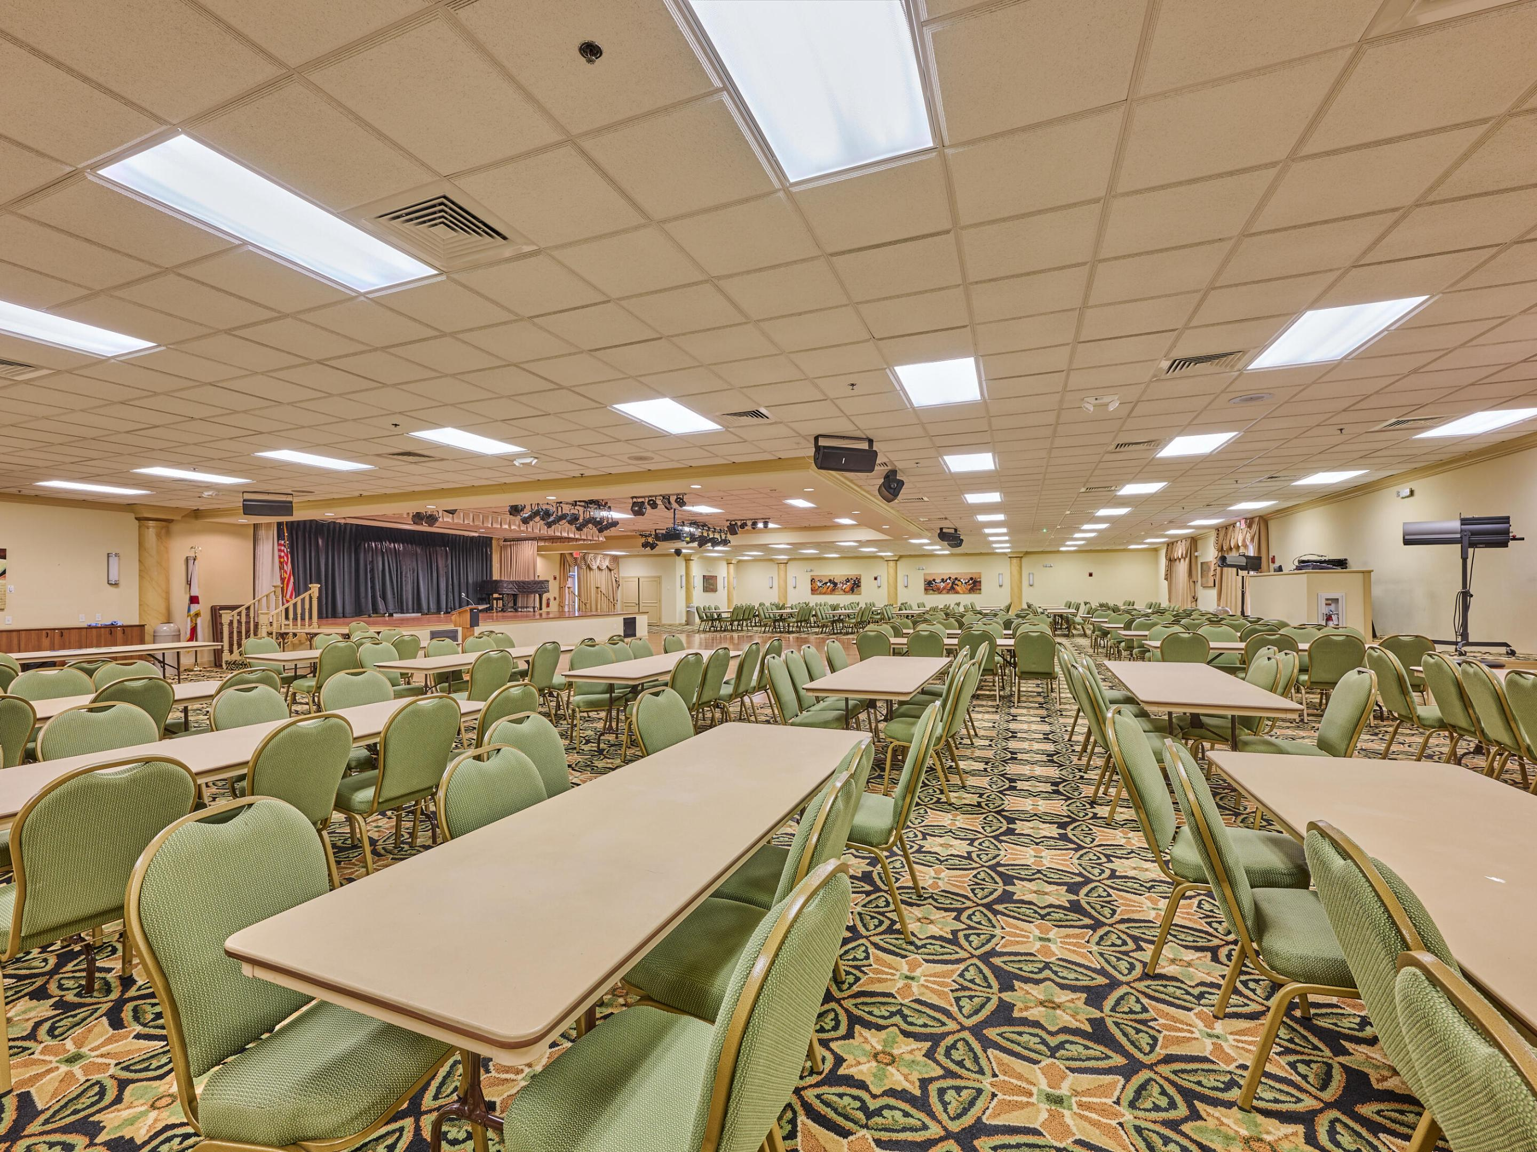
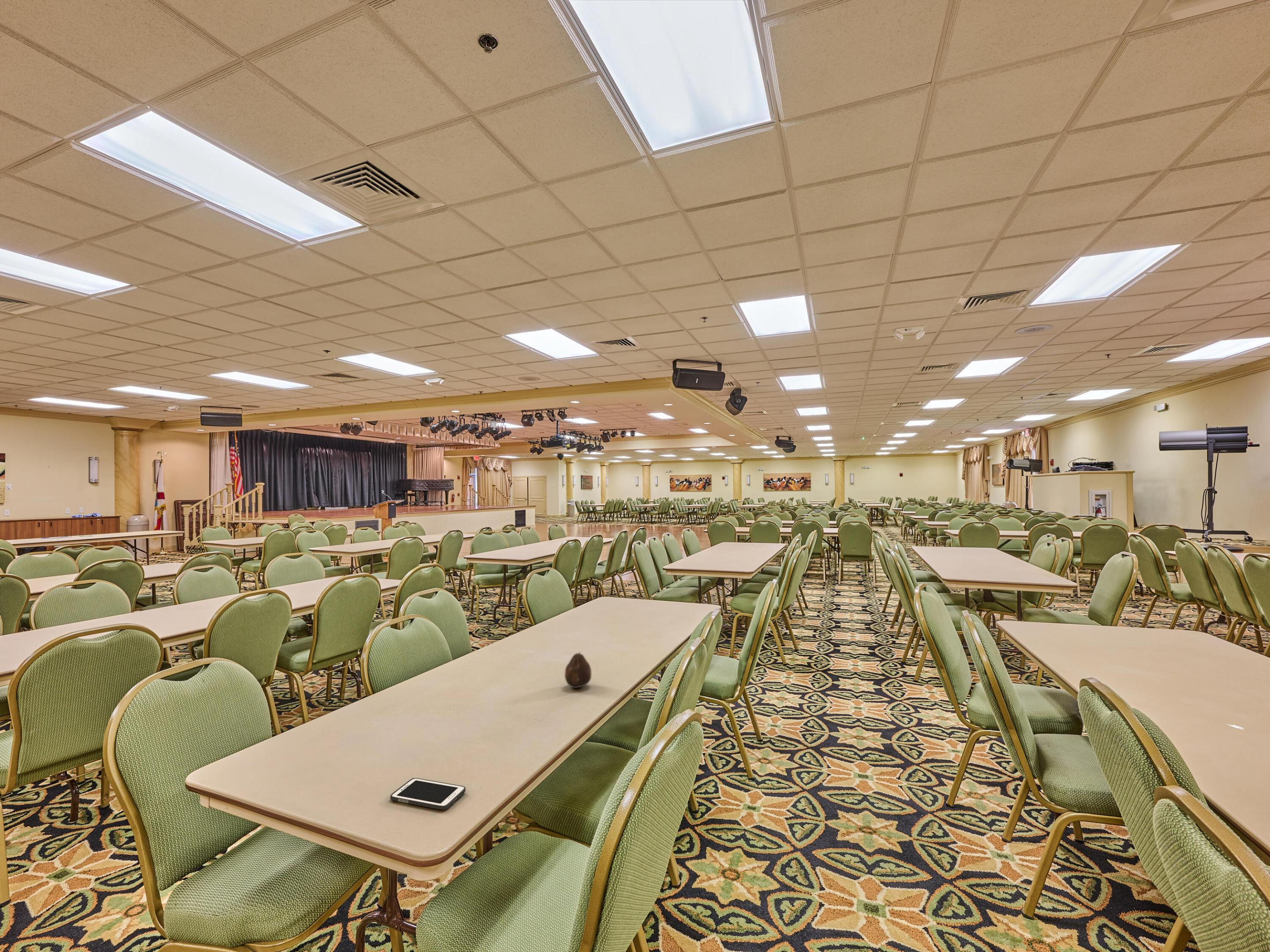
+ cell phone (428, 793)
+ fruit (578, 669)
